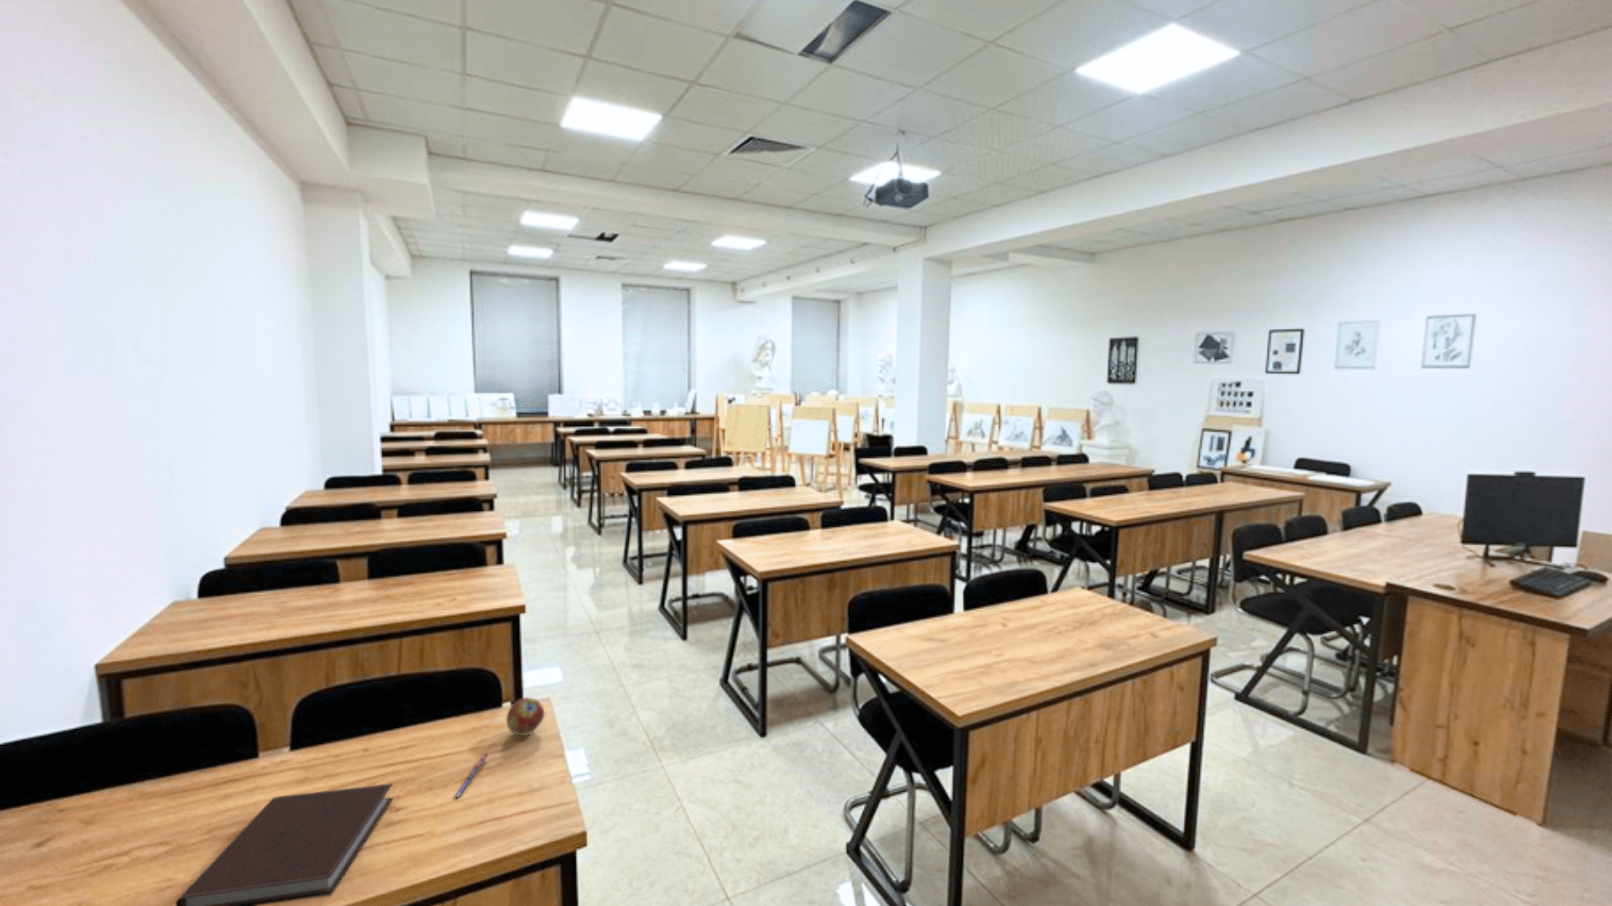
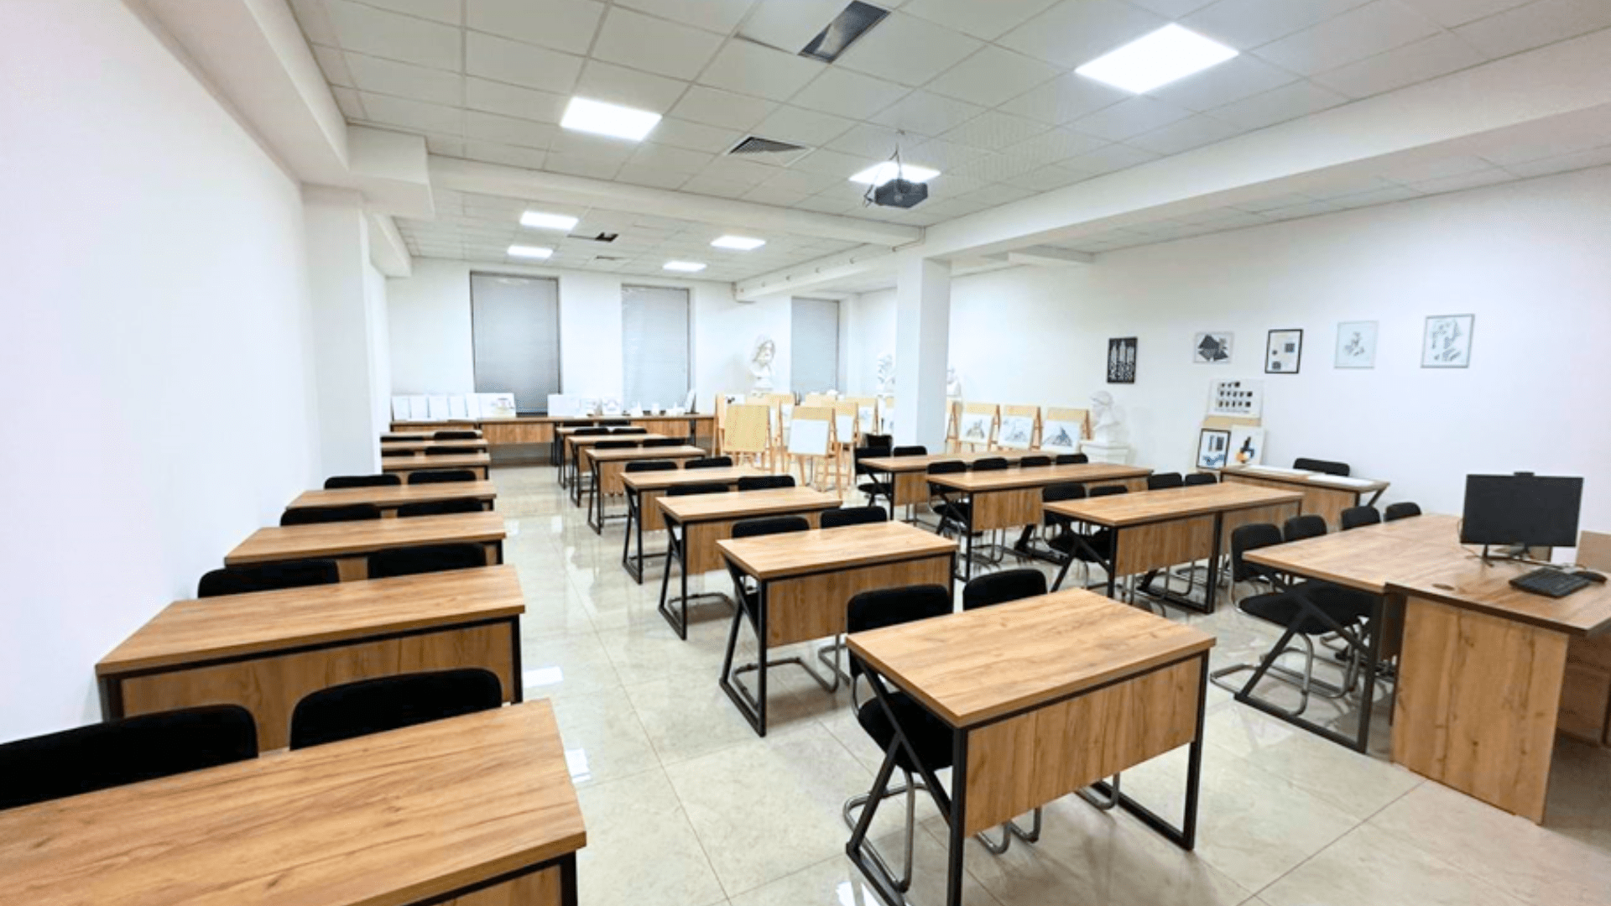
- pen (472, 773)
- fruit (526, 717)
- notebook (298, 842)
